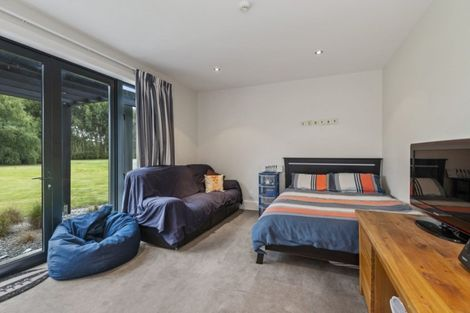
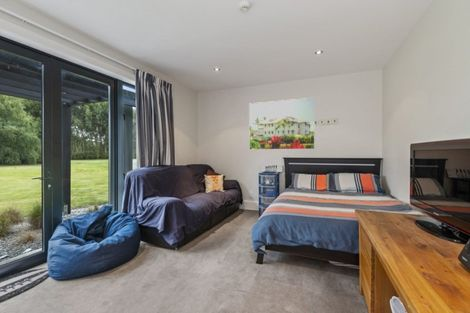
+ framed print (280, 125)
